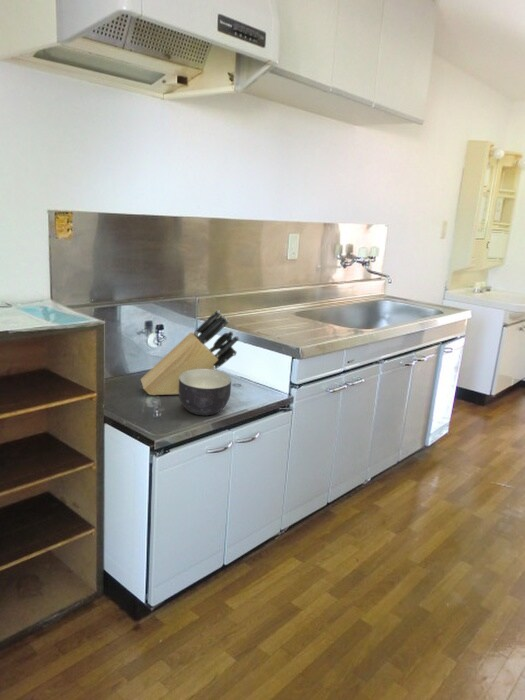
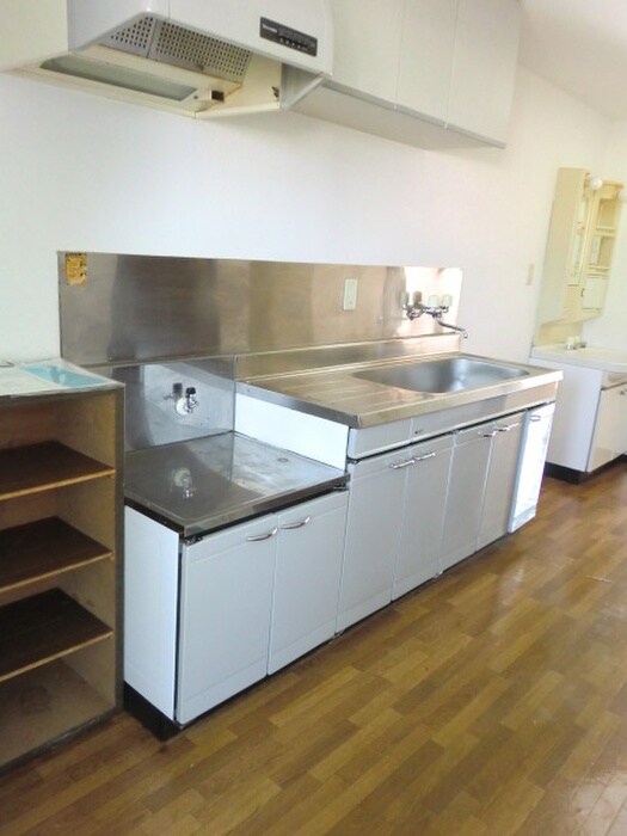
- bowl (204, 393)
- knife block (190, 351)
